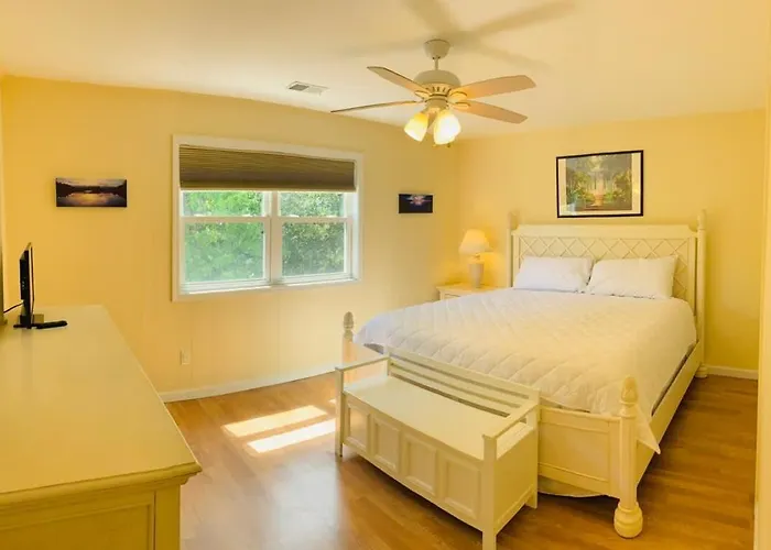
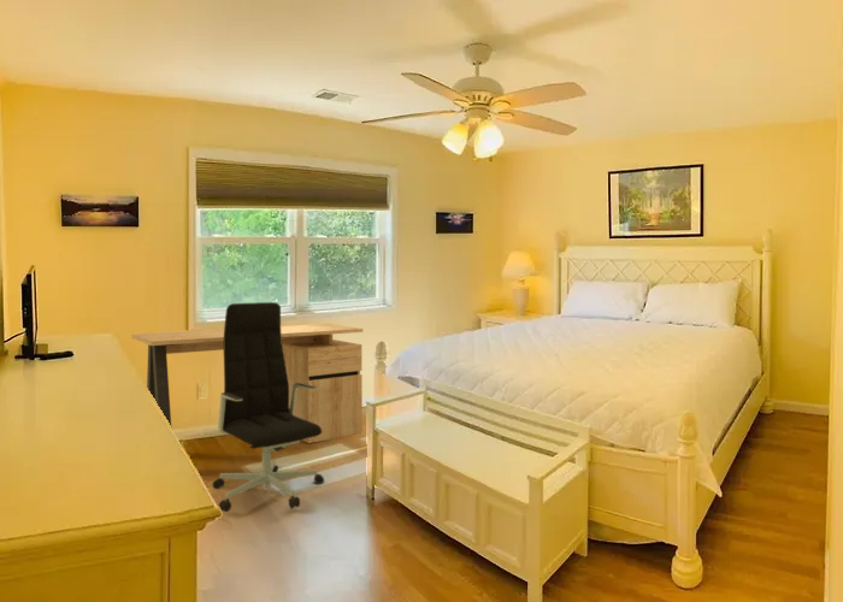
+ office chair (267, 399)
+ desk (288, 379)
